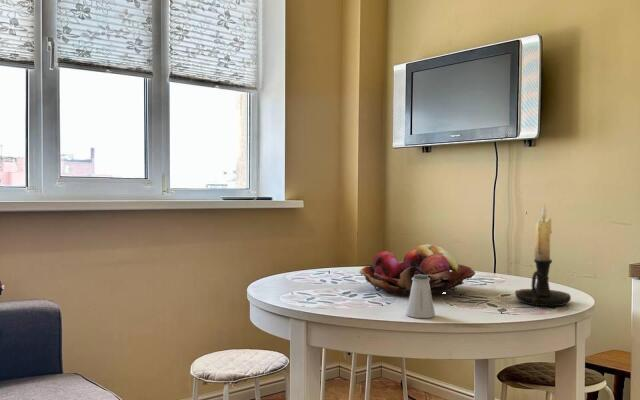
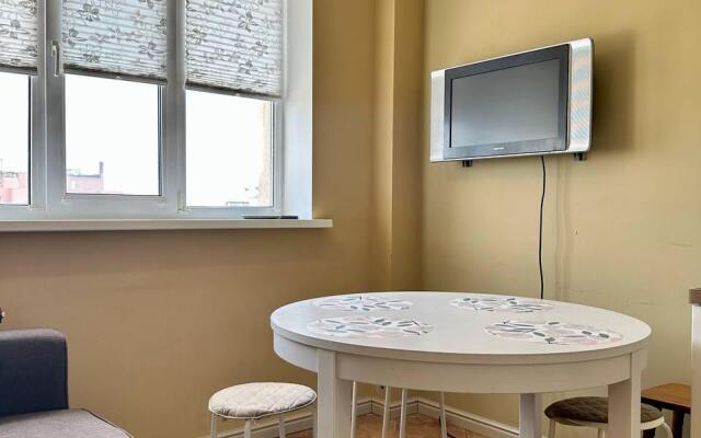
- candle holder (541, 253)
- fruit basket (418, 268)
- saltshaker (420, 295)
